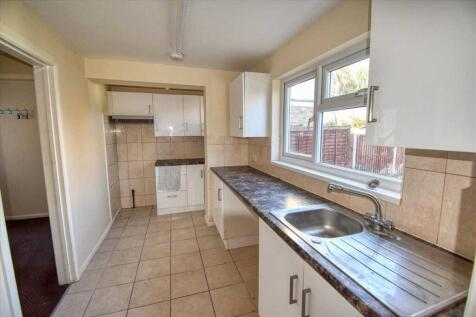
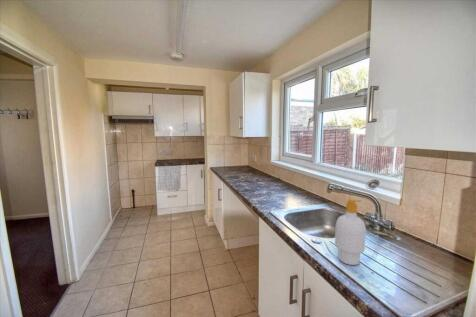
+ soap bottle (350, 230)
